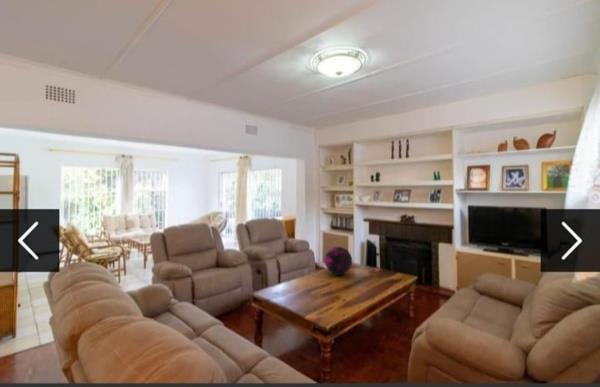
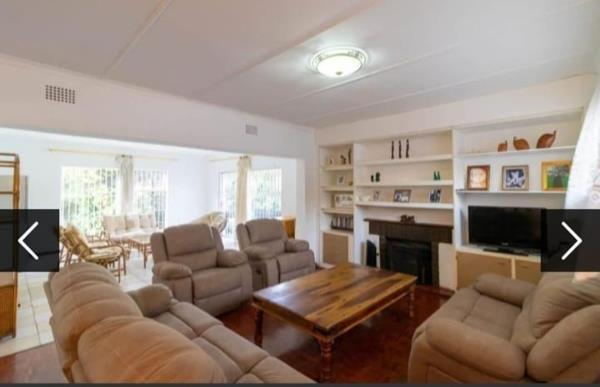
- decorative orb (338, 260)
